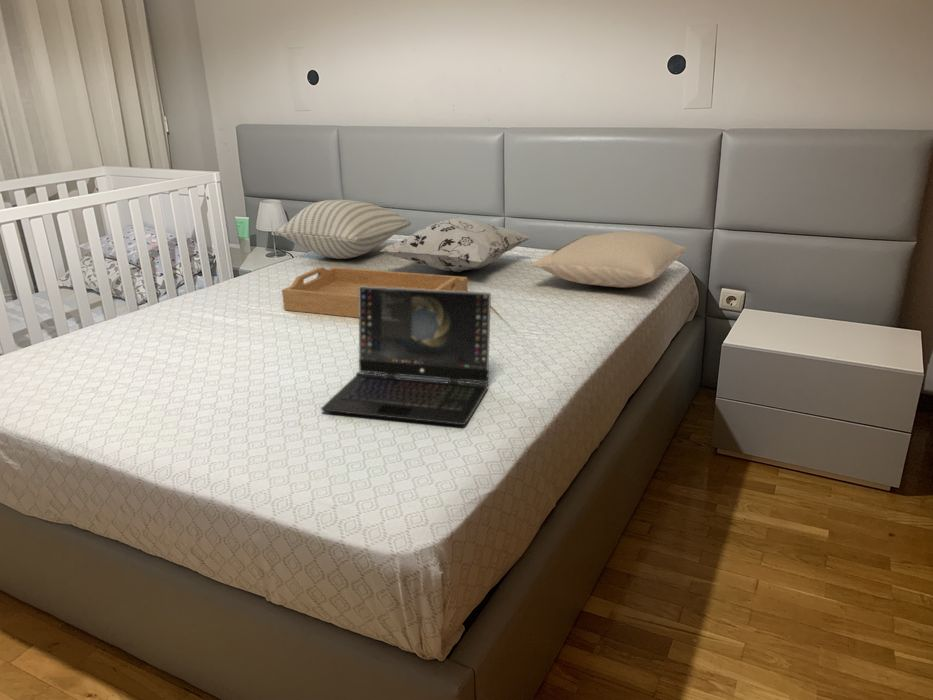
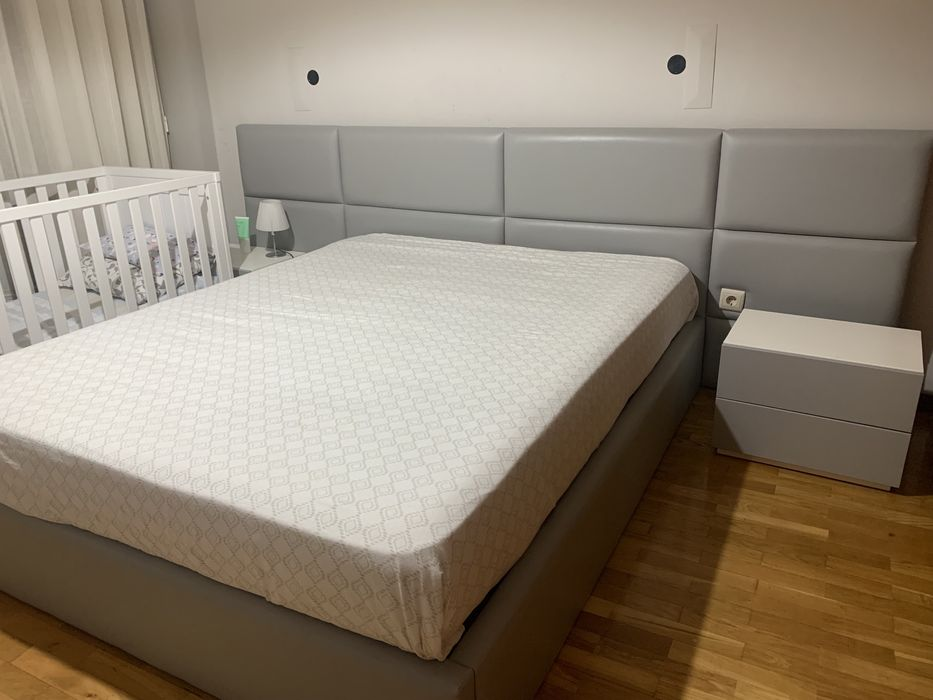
- pillow (344, 227)
- decorative pillow (457, 244)
- pillow (610, 258)
- laptop (407, 352)
- serving tray (376, 286)
